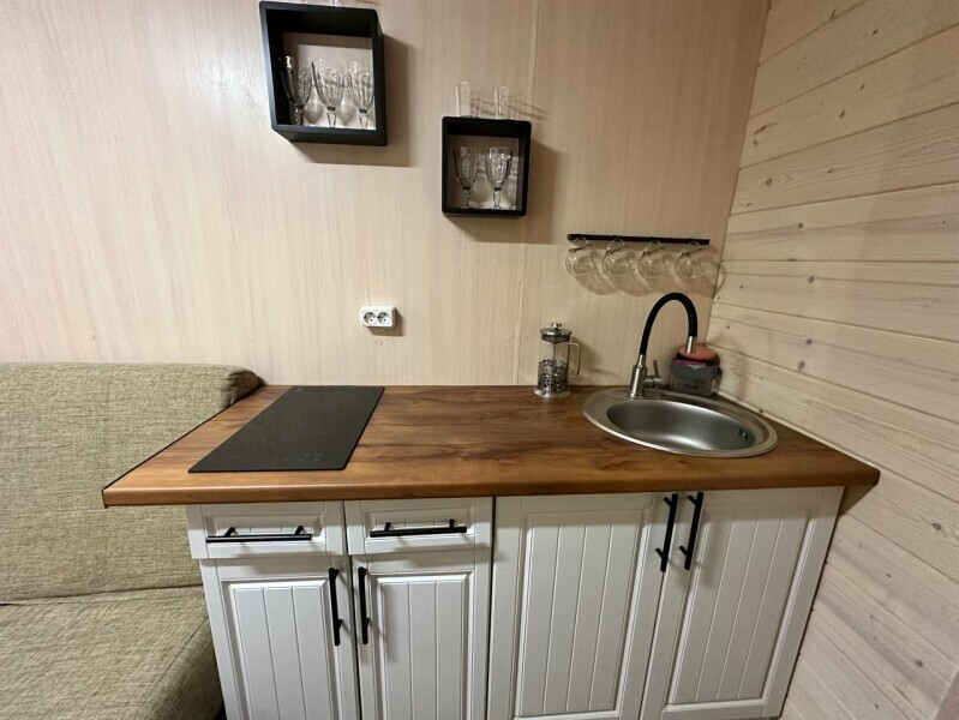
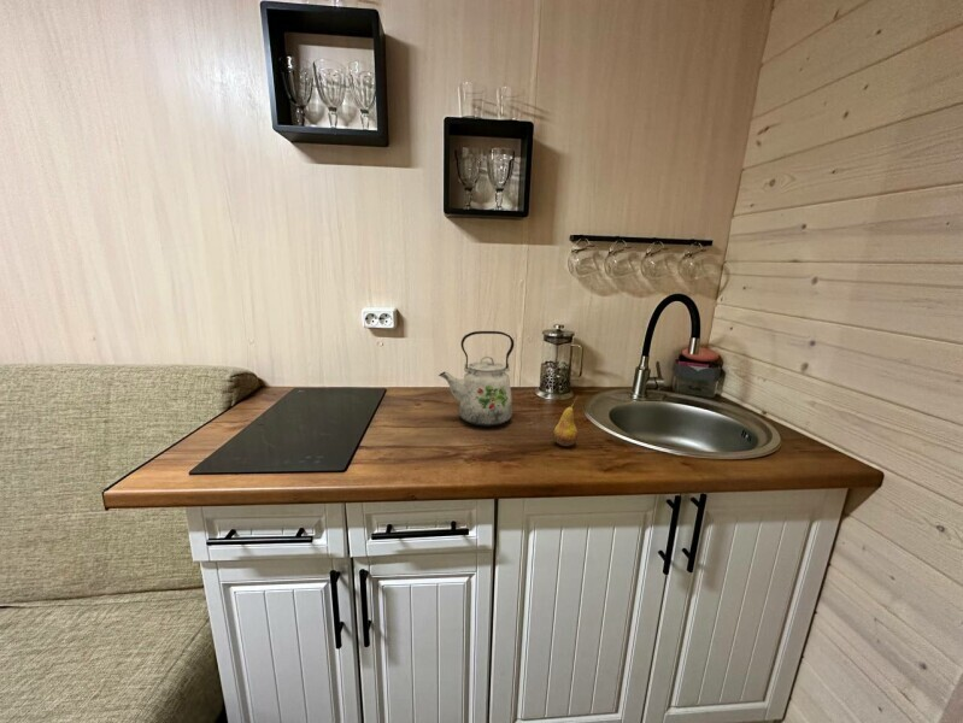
+ fruit (566, 421)
+ kettle (476, 376)
